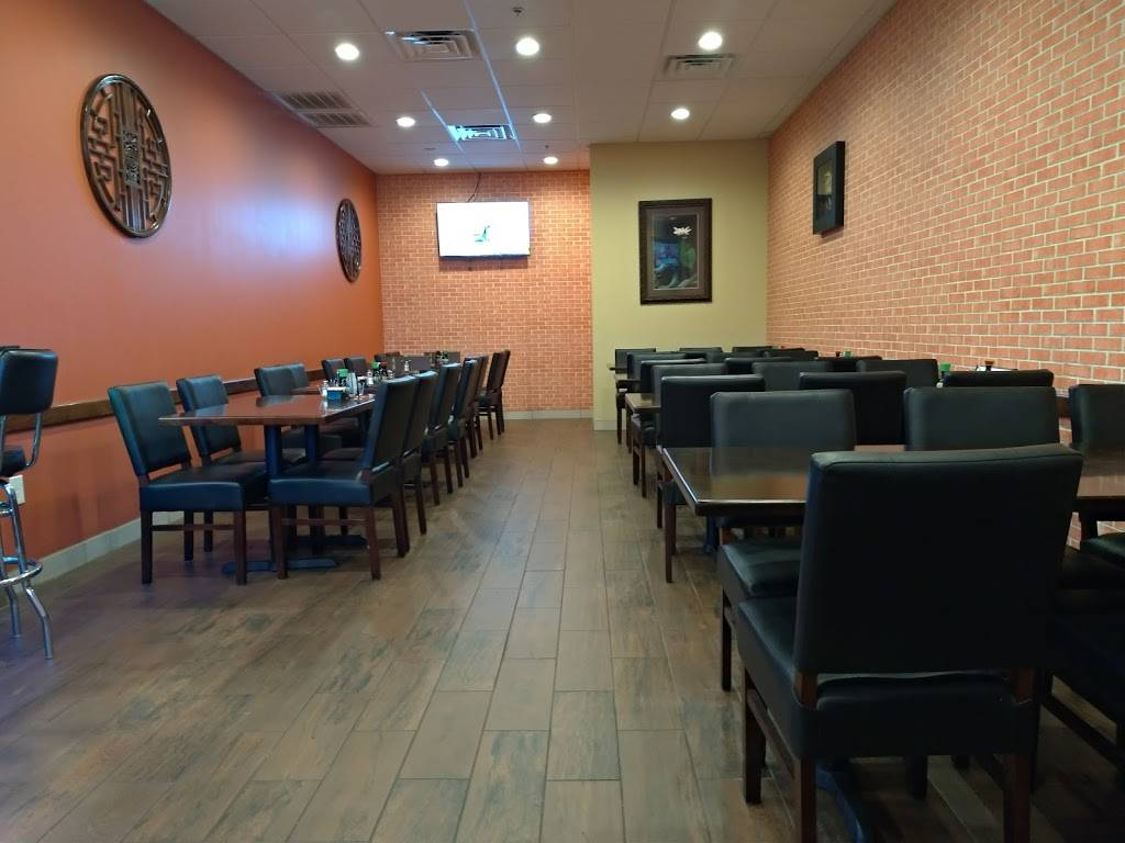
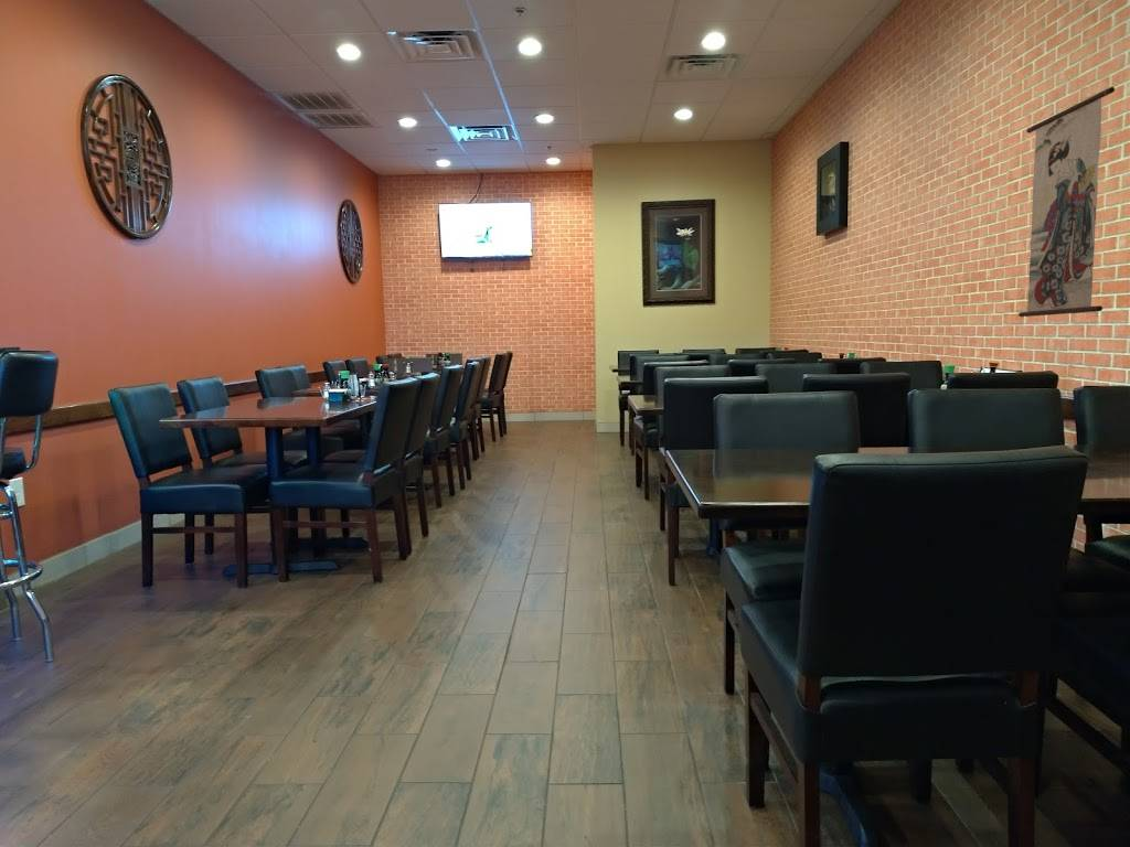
+ wall scroll (1063, 197)
